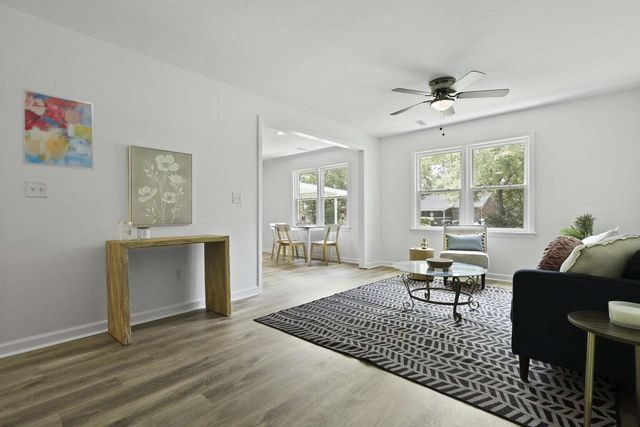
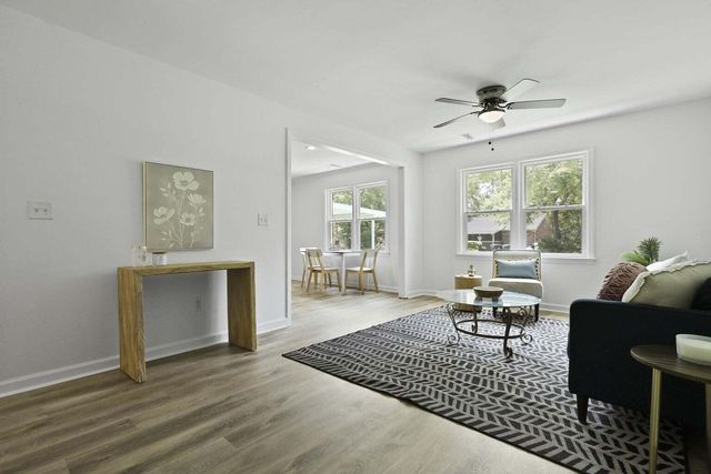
- wall art (59, 132)
